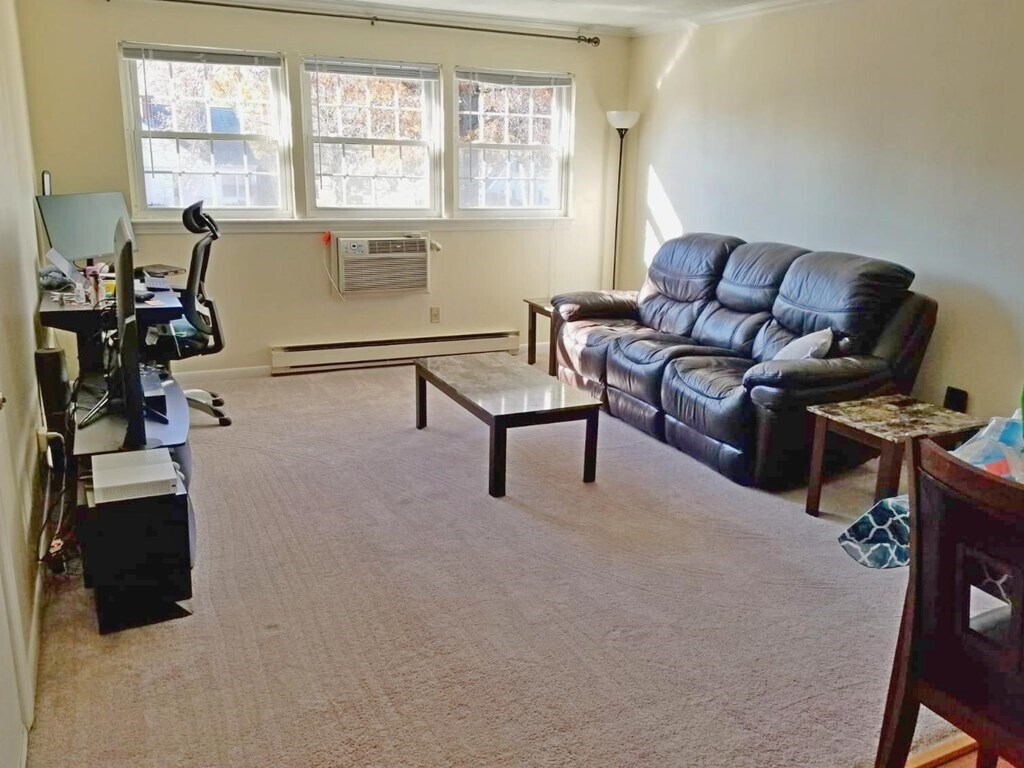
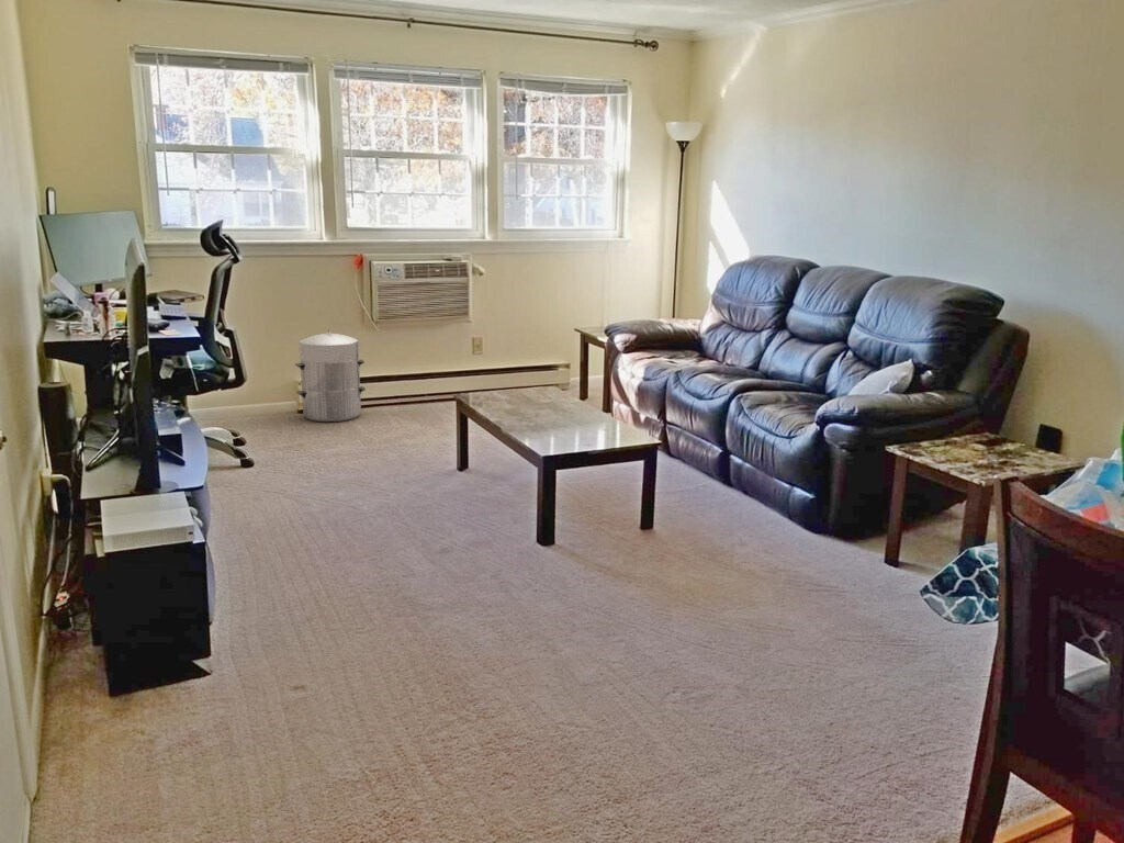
+ waste bin (330, 373)
